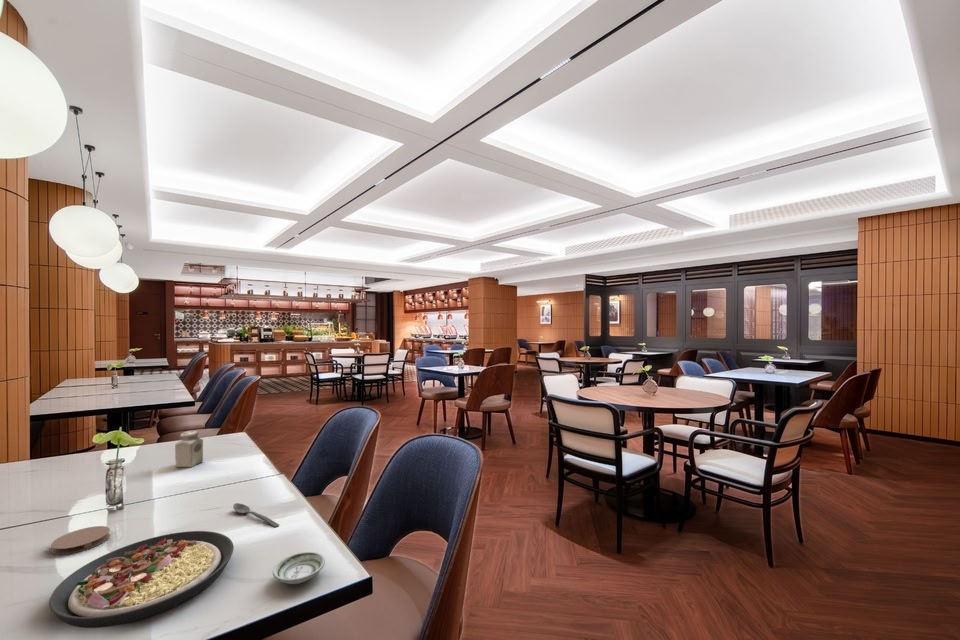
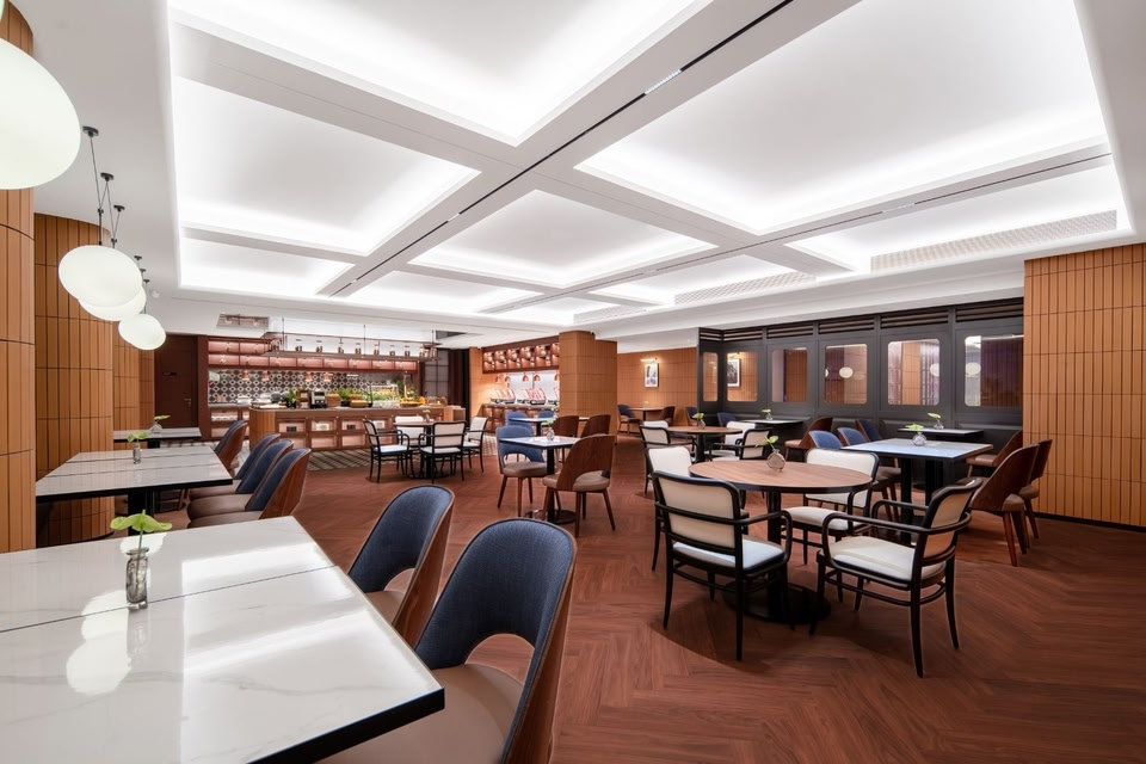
- plate (151, 570)
- salt shaker (189, 448)
- saucer (299, 570)
- spoon (255, 514)
- coaster (81, 539)
